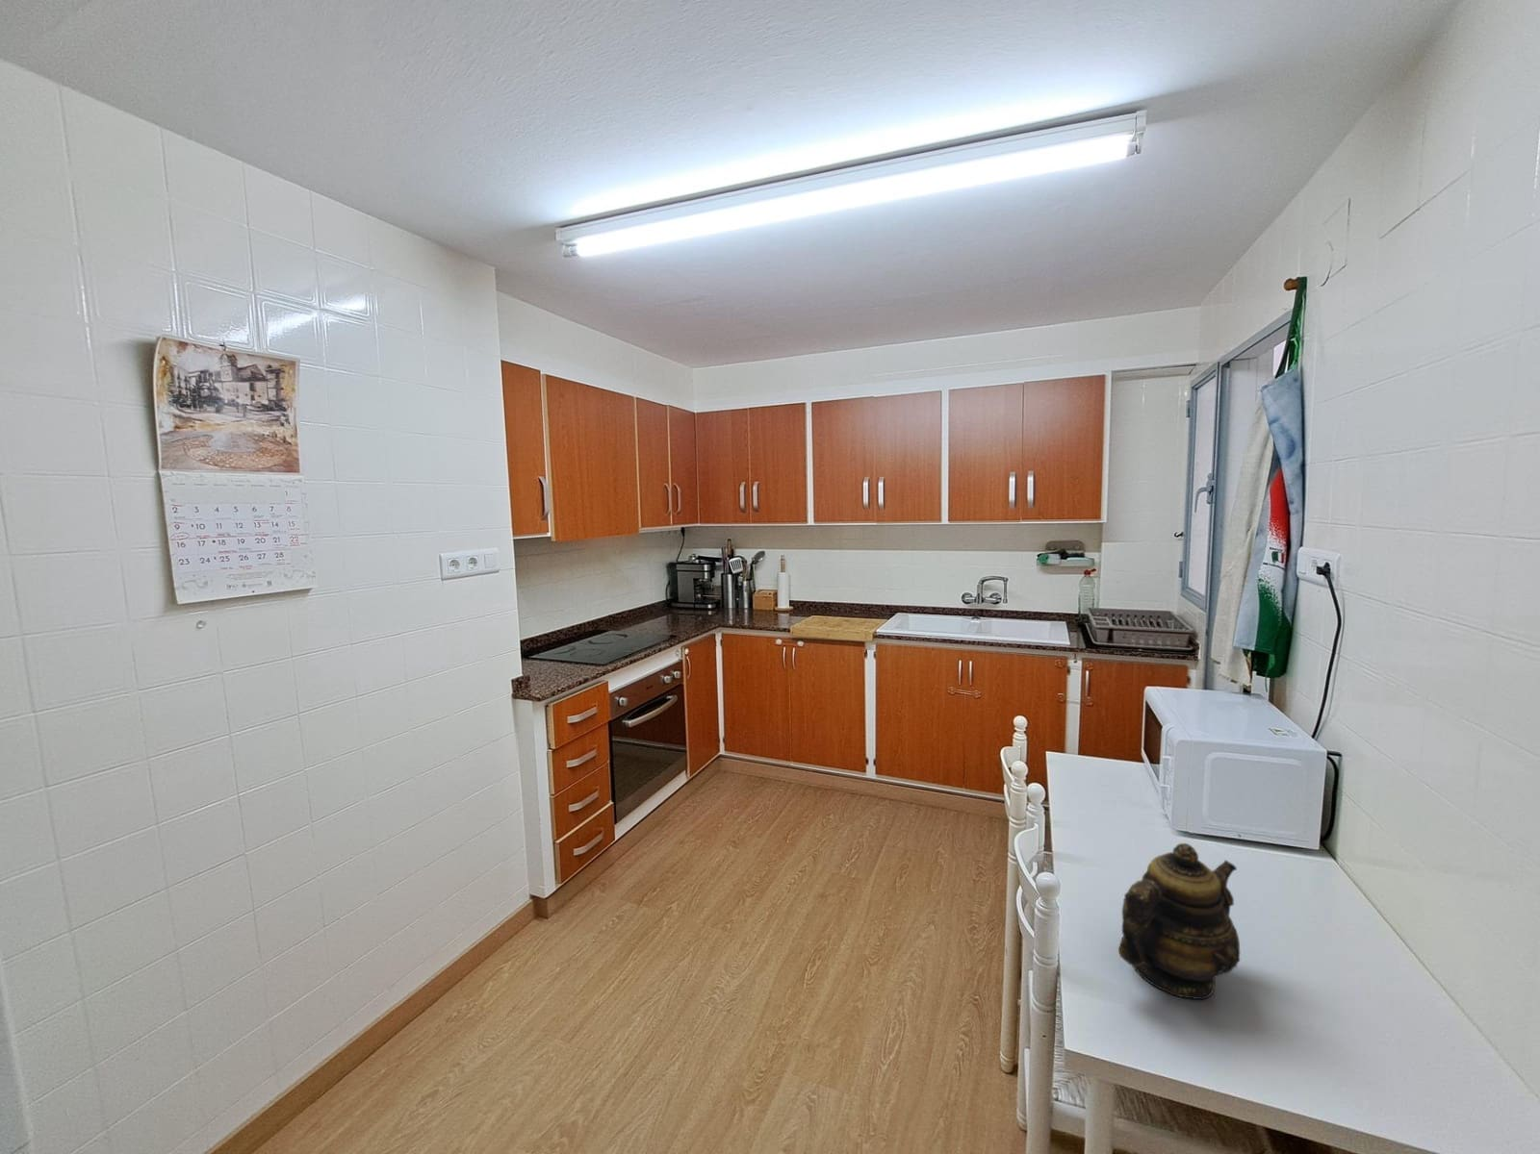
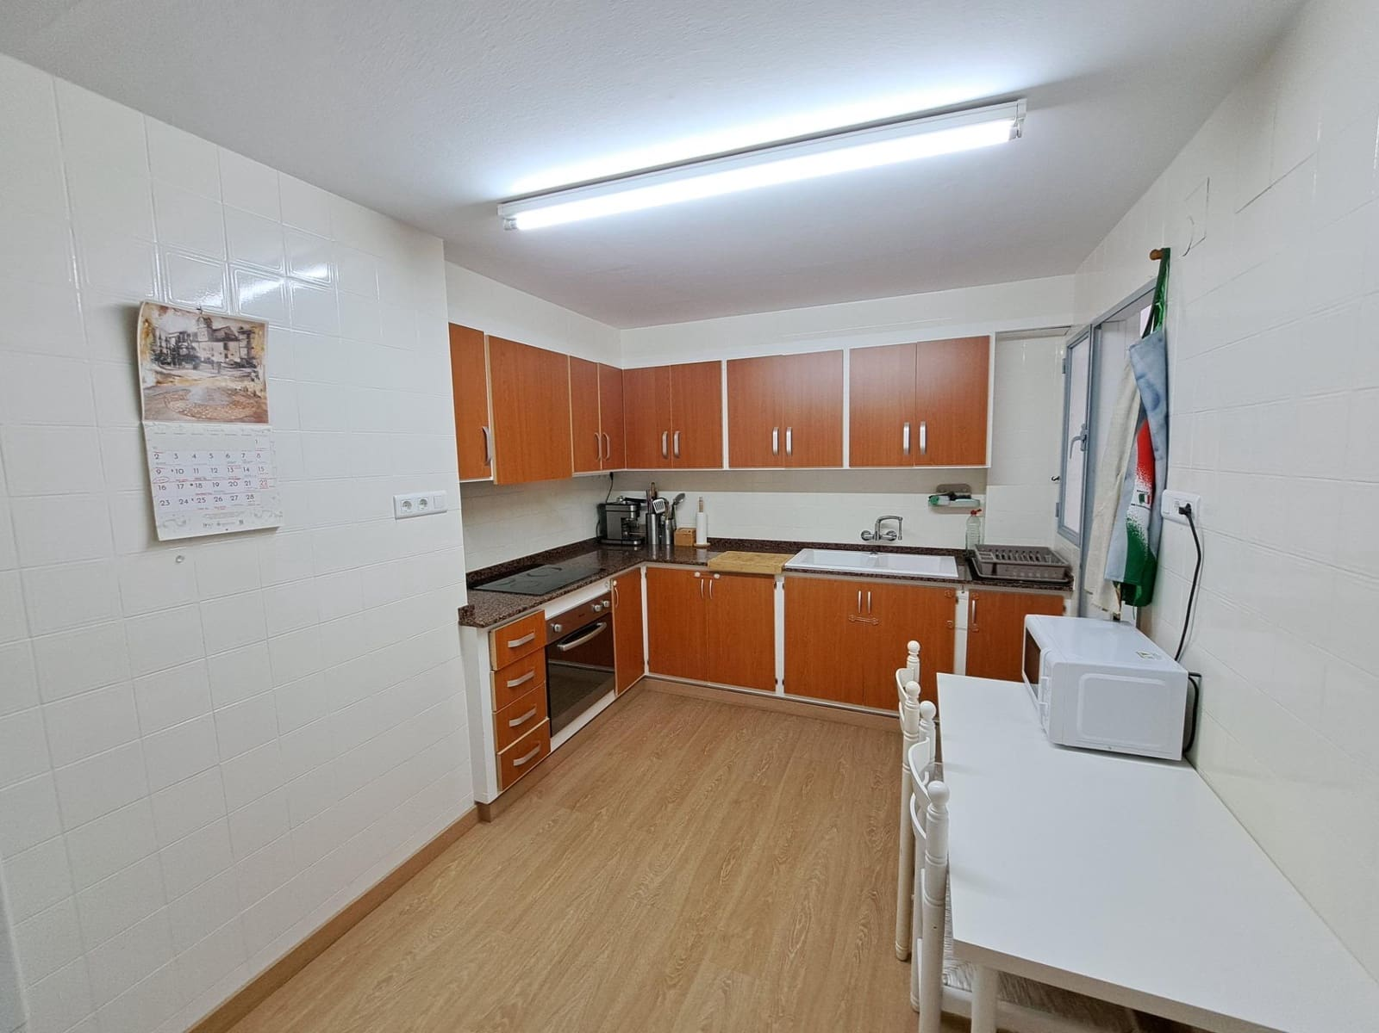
- teapot (1176, 909)
